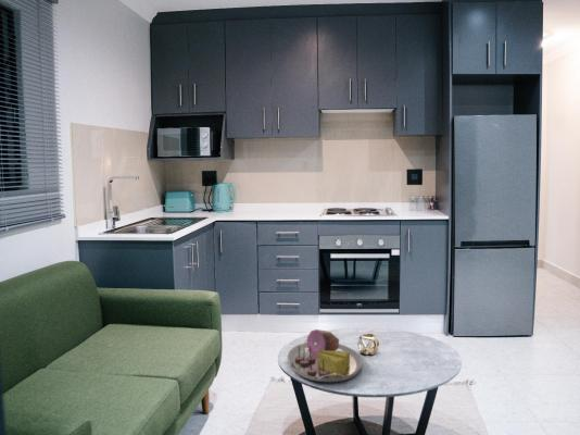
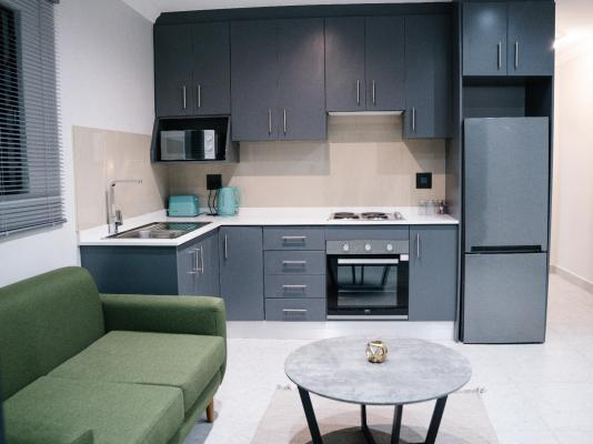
- serving tray (324, 348)
